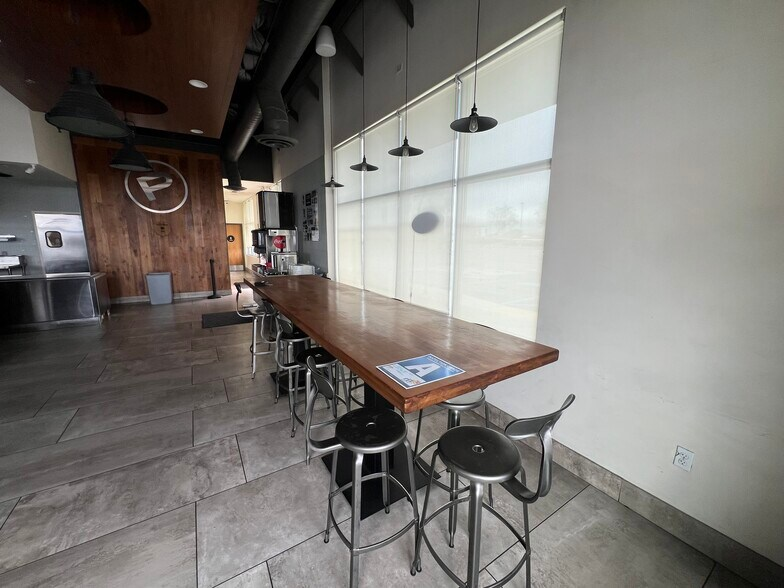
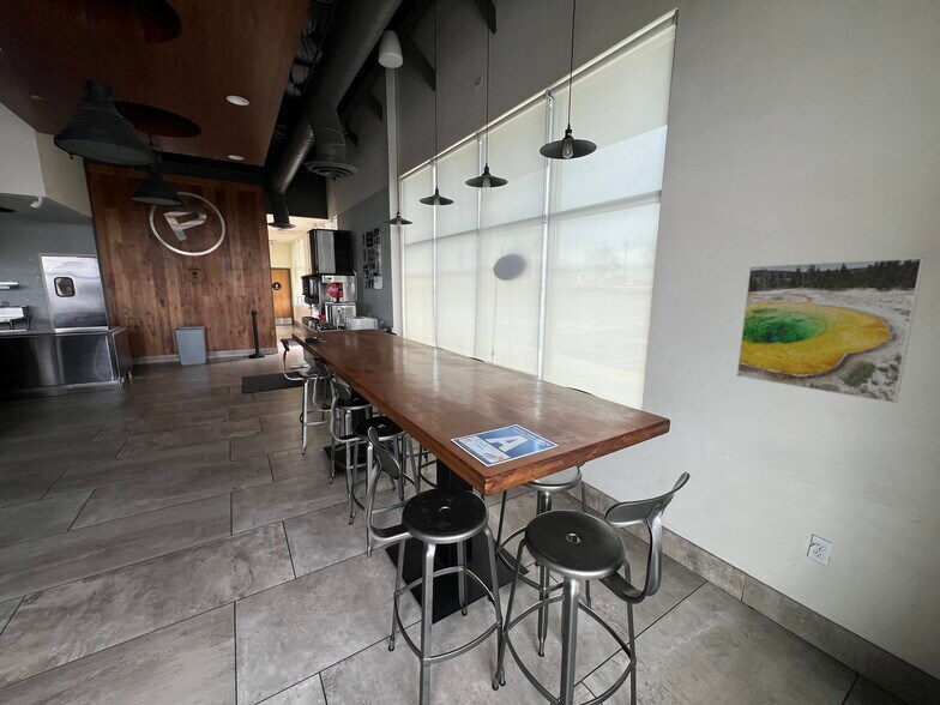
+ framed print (815, 326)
